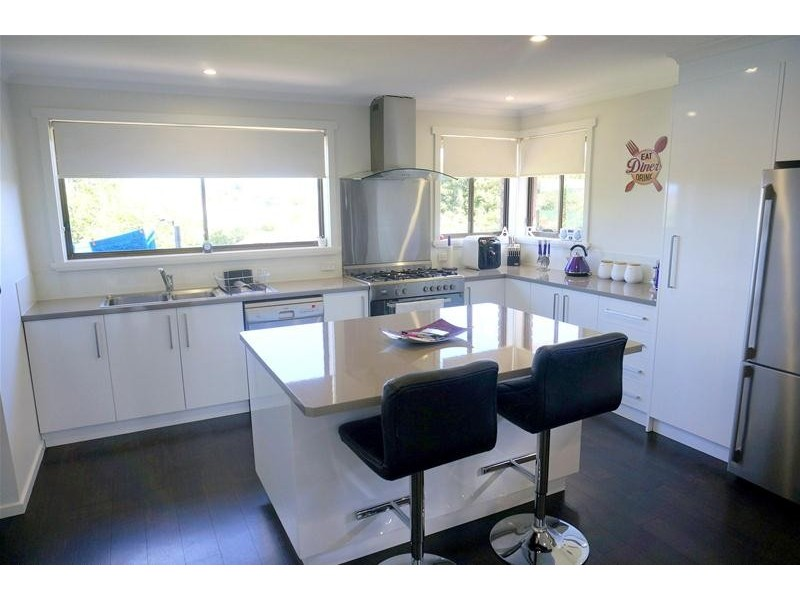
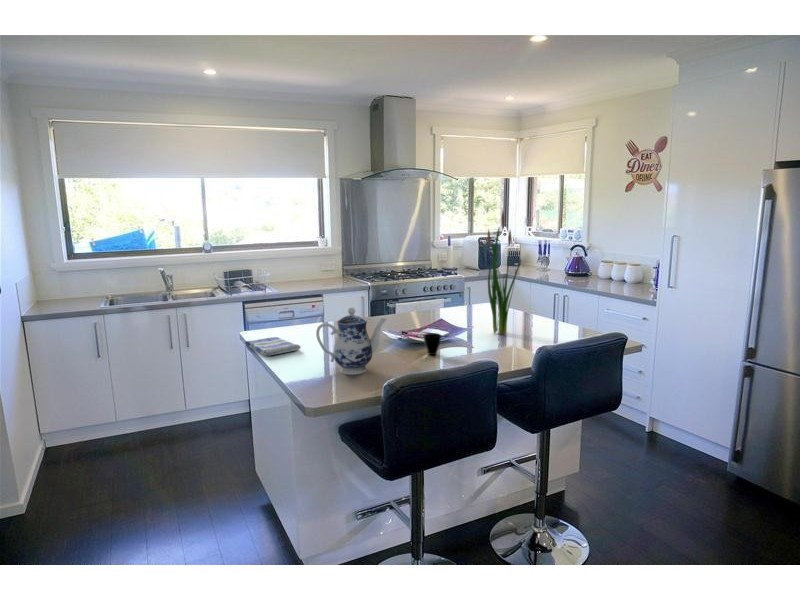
+ plant (499, 274)
+ cup (430, 343)
+ dish towel (272, 345)
+ teapot (352, 339)
